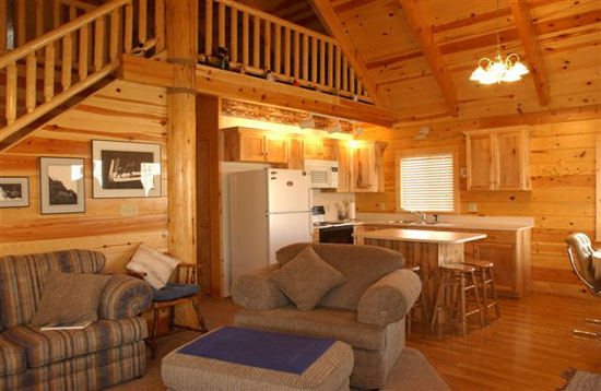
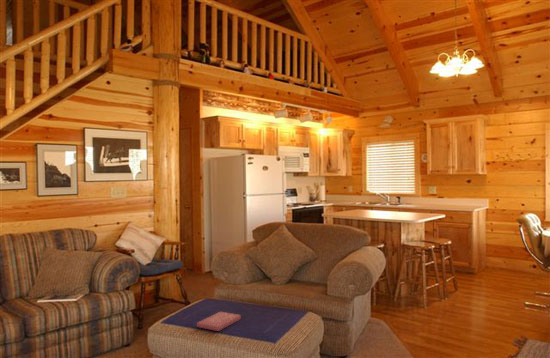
+ book (219, 320)
